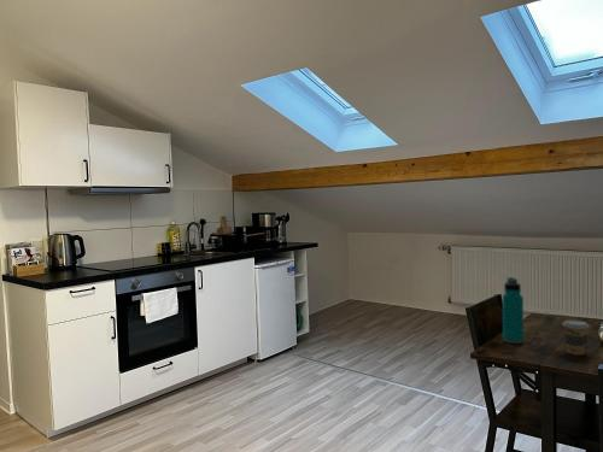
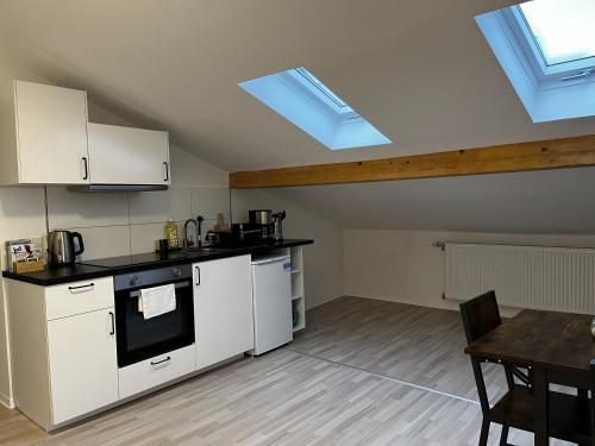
- coffee cup (575, 337)
- water bottle (513, 310)
